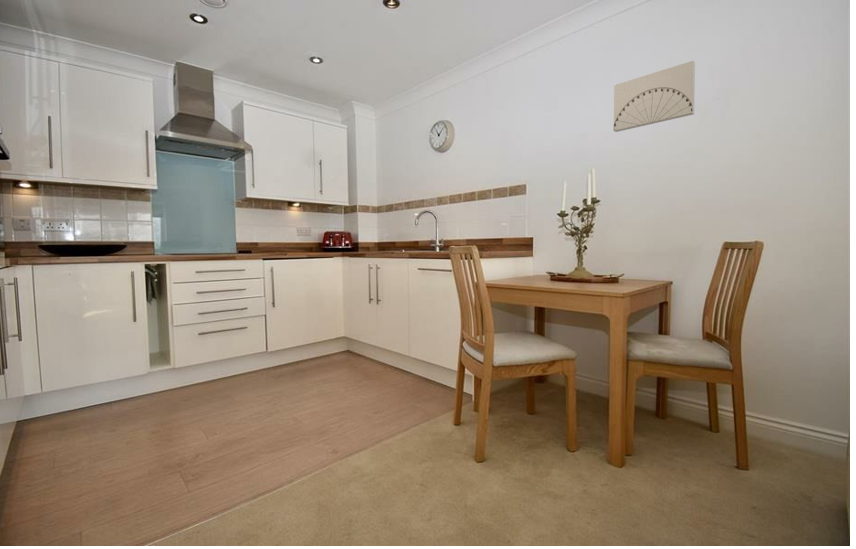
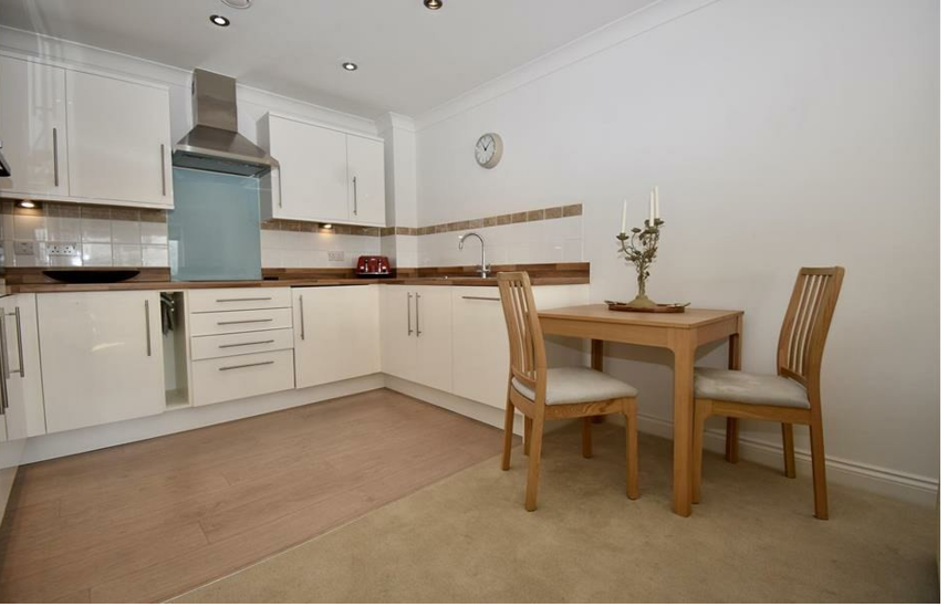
- wall art (651, 98)
